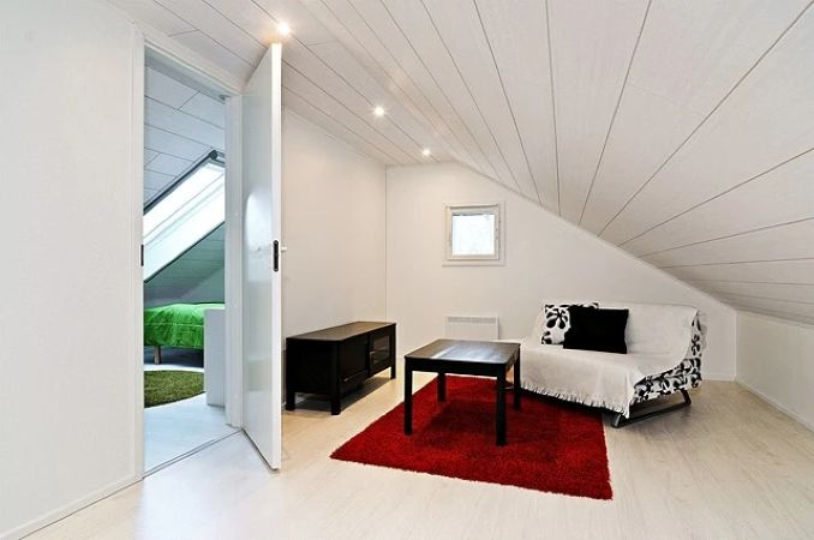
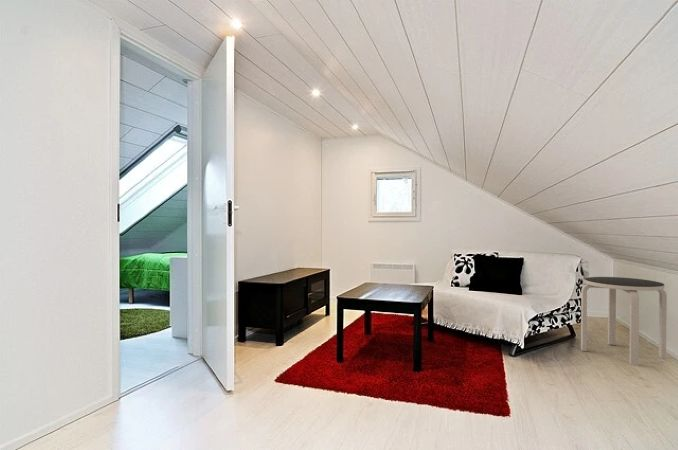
+ side table (615, 317)
